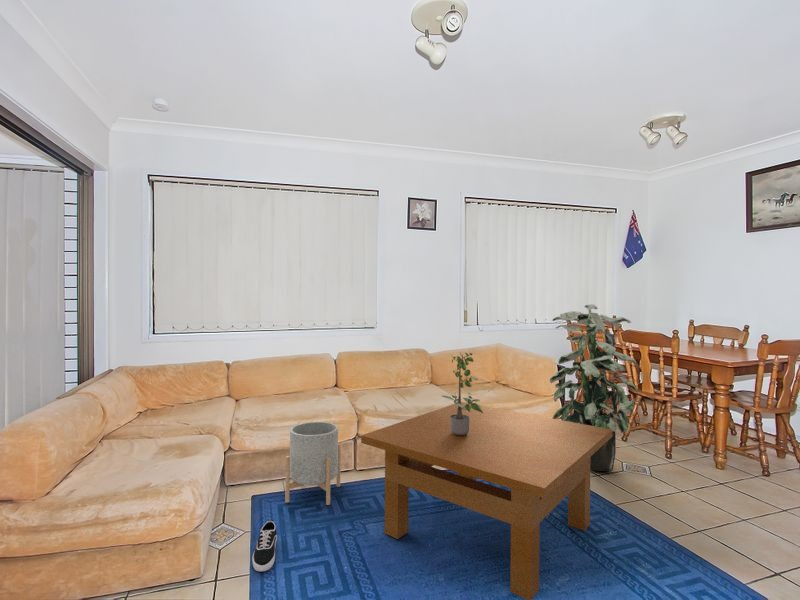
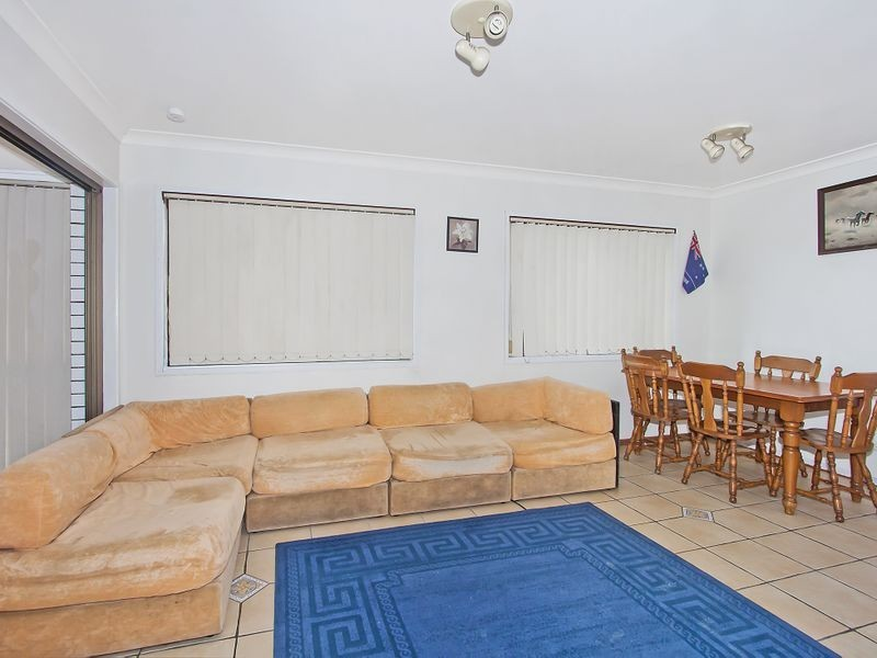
- table (489, 480)
- indoor plant (591, 385)
- potted plant (467, 392)
- shoe (265, 543)
- planter (314, 461)
